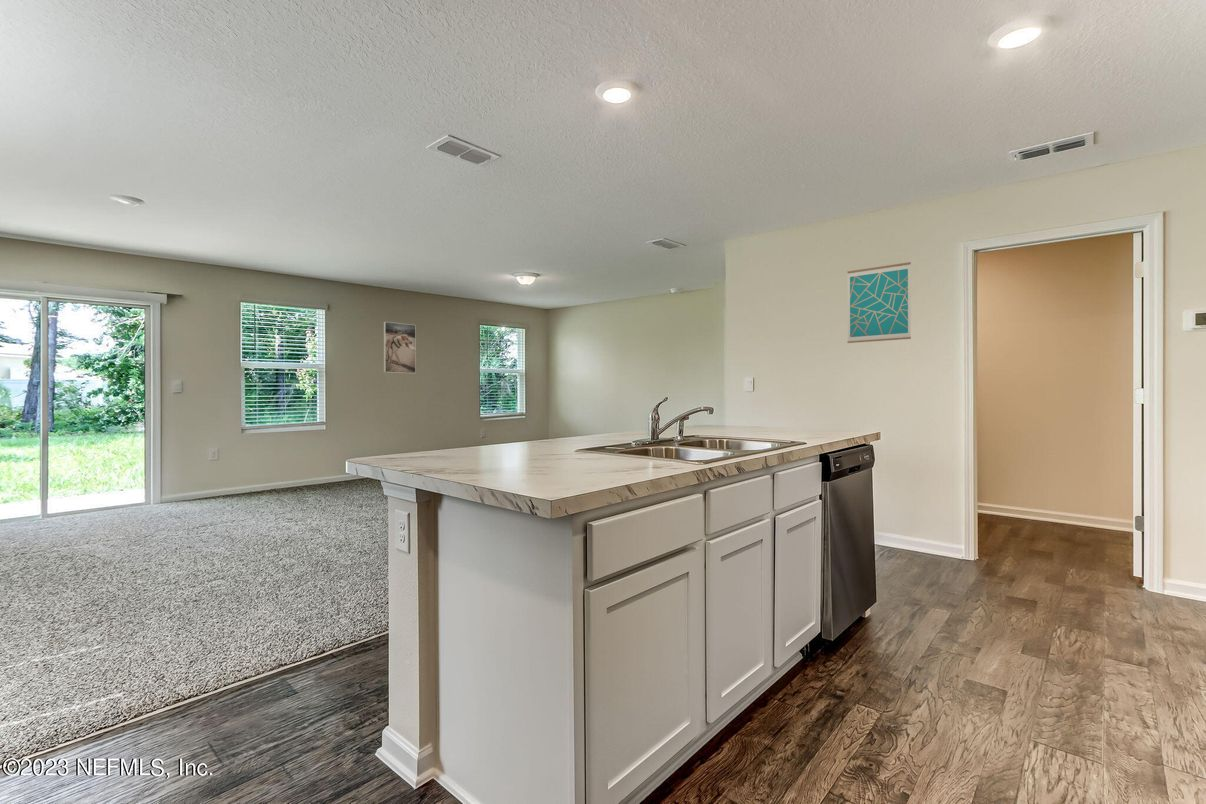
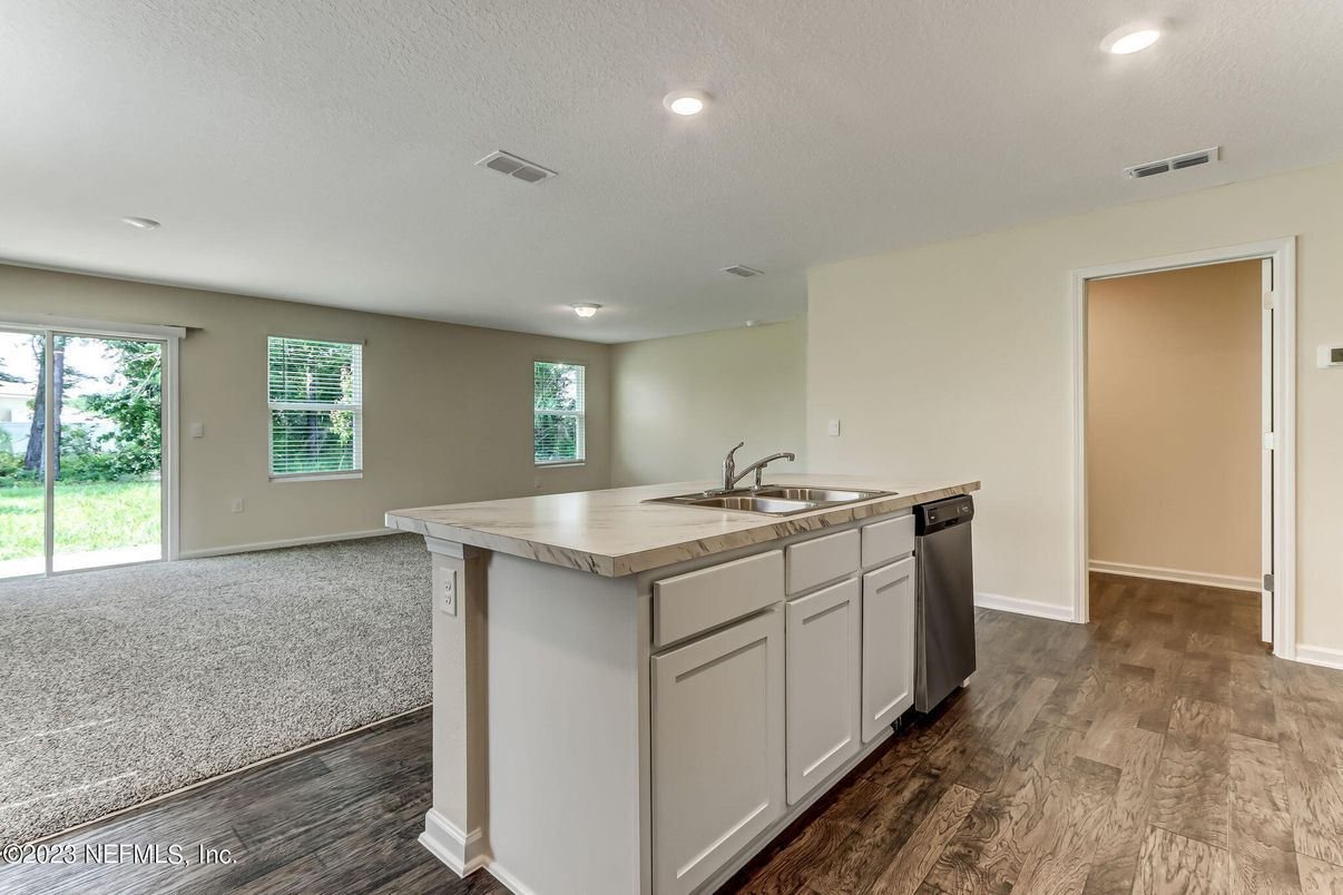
- wall art (878, 304)
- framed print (400, 348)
